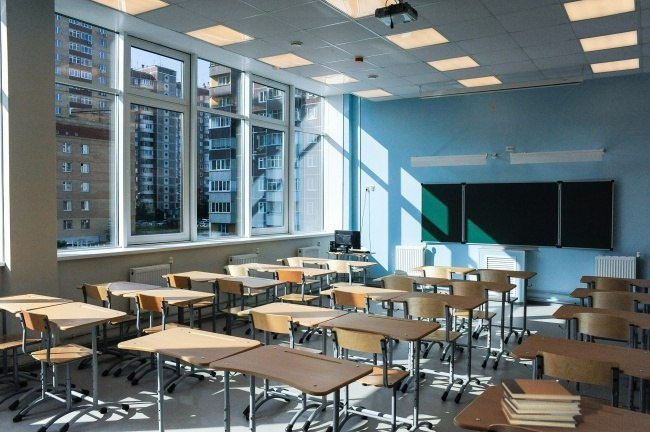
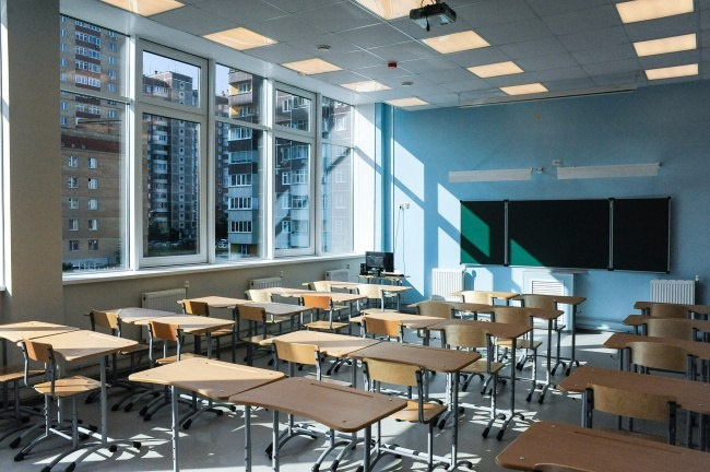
- book stack (539, 402)
